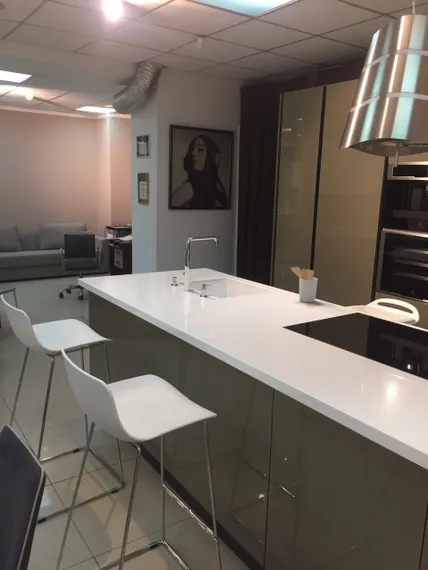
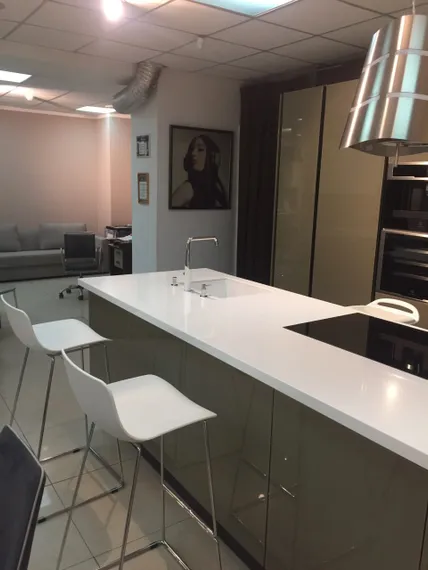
- utensil holder (303, 283)
